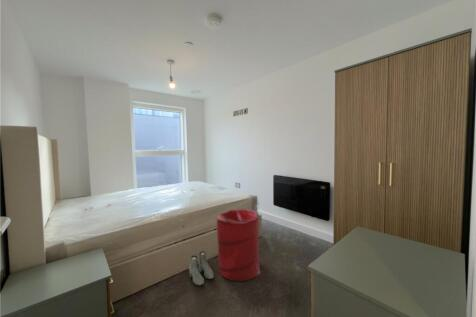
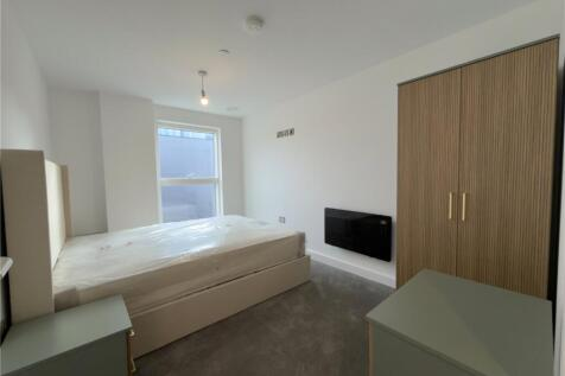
- laundry hamper (238, 240)
- boots (201, 266)
